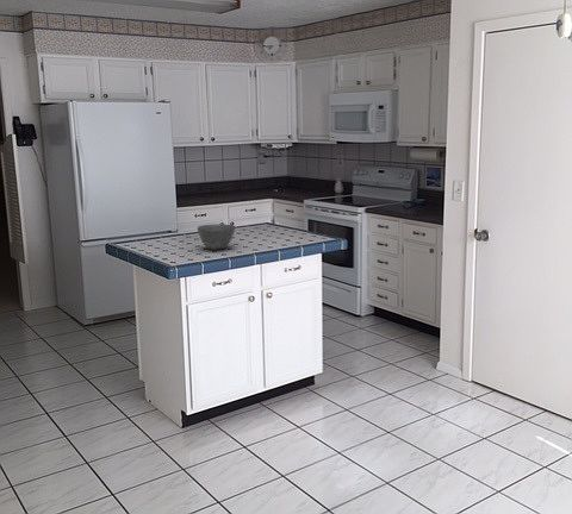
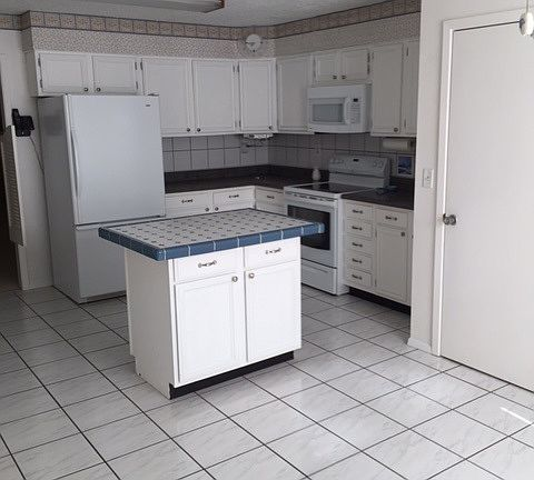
- bowl (217, 237)
